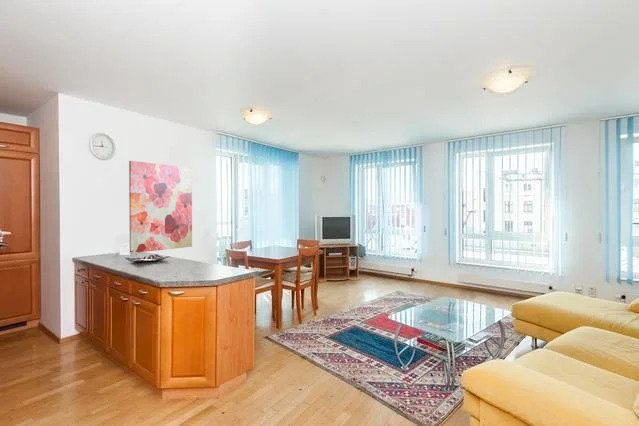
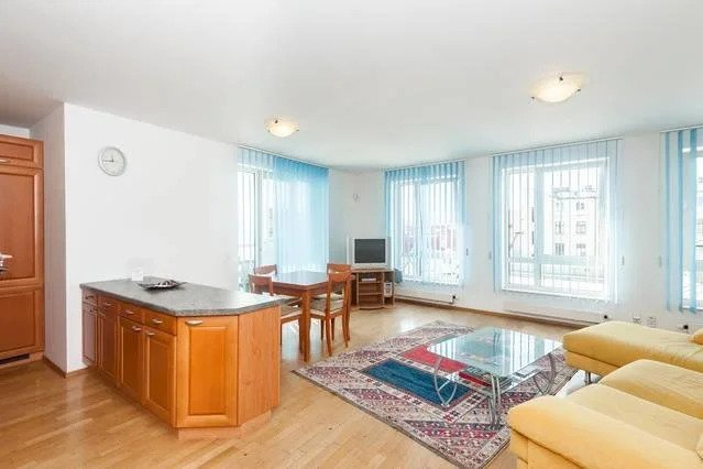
- wall art (163, 207)
